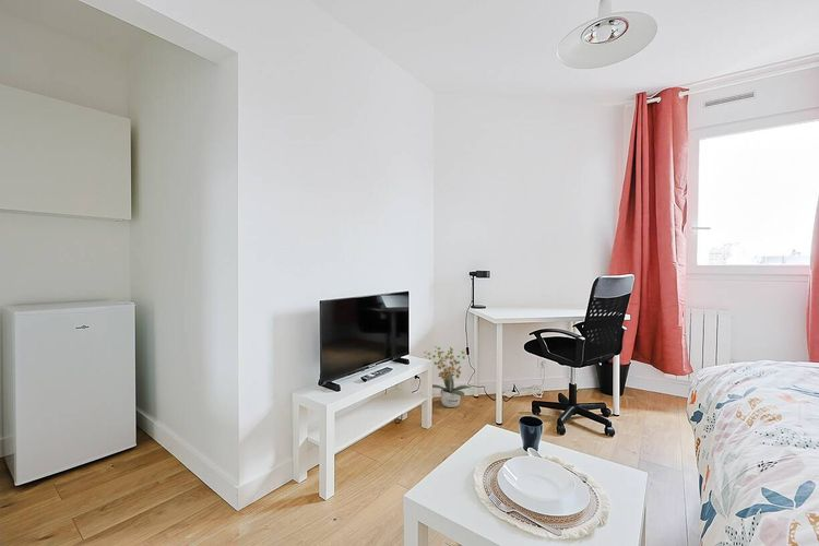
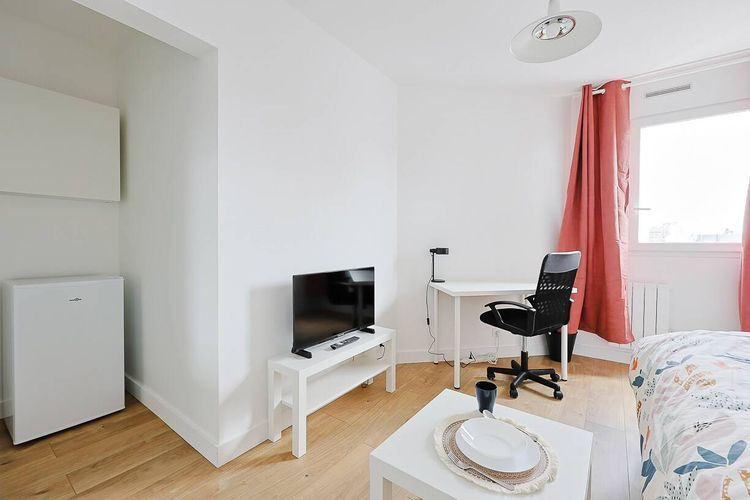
- potted plant (447, 376)
